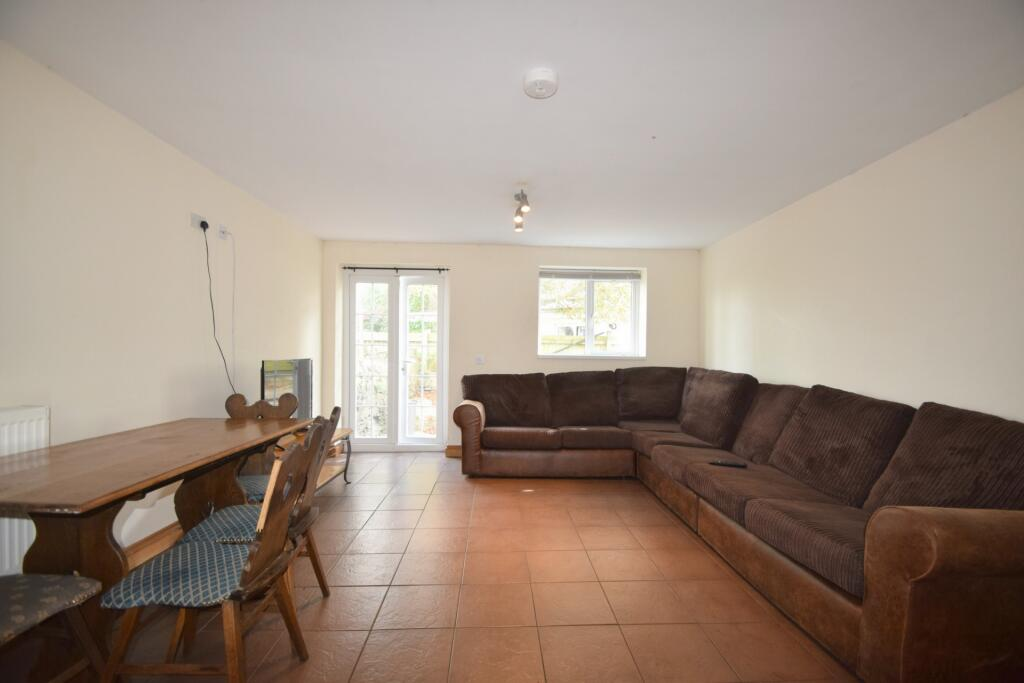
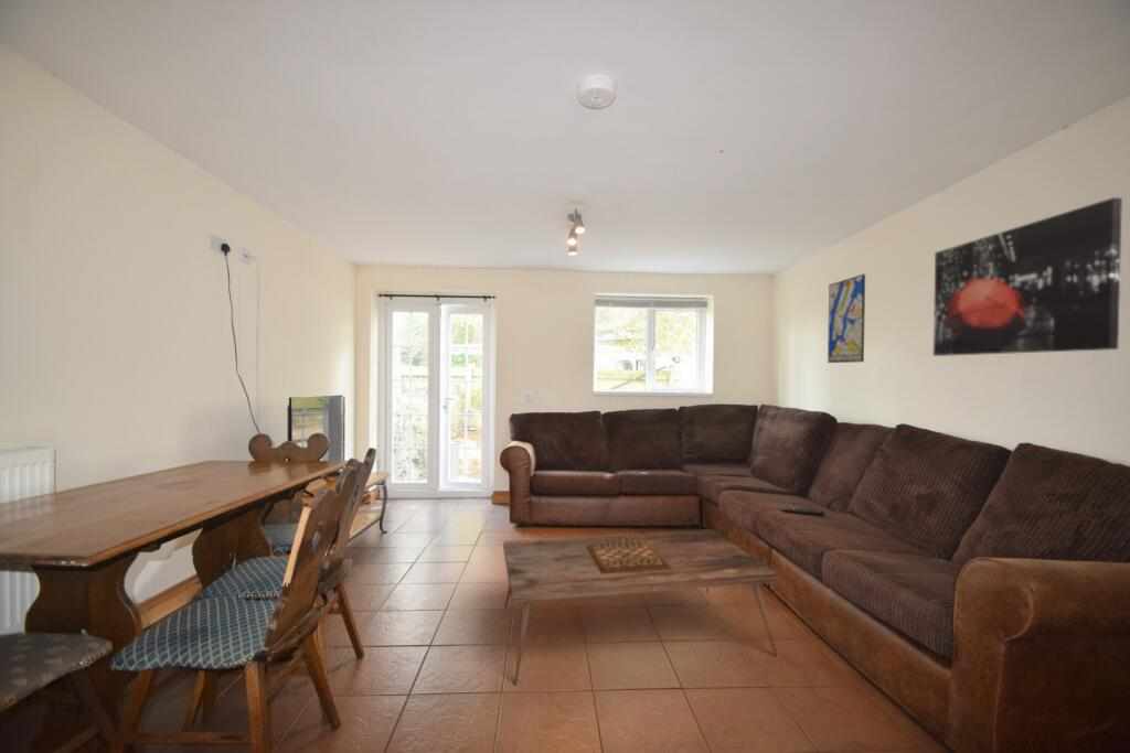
+ wall art (845, 321)
+ wall art (1009, 291)
+ coffee table (628, 588)
